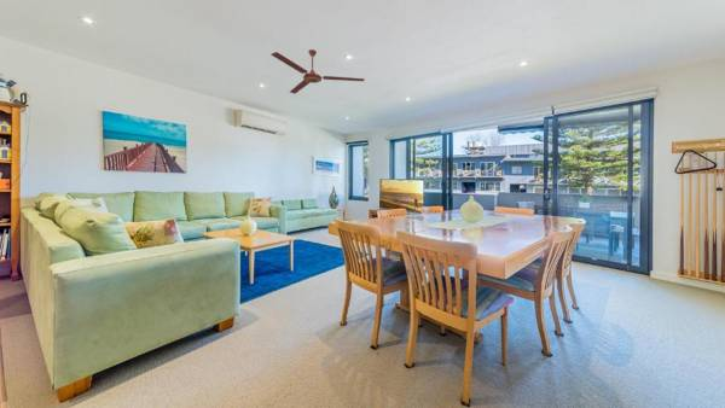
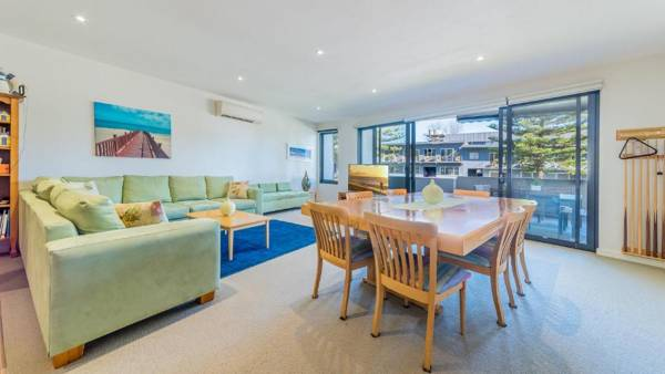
- ceiling fan (319, 75)
